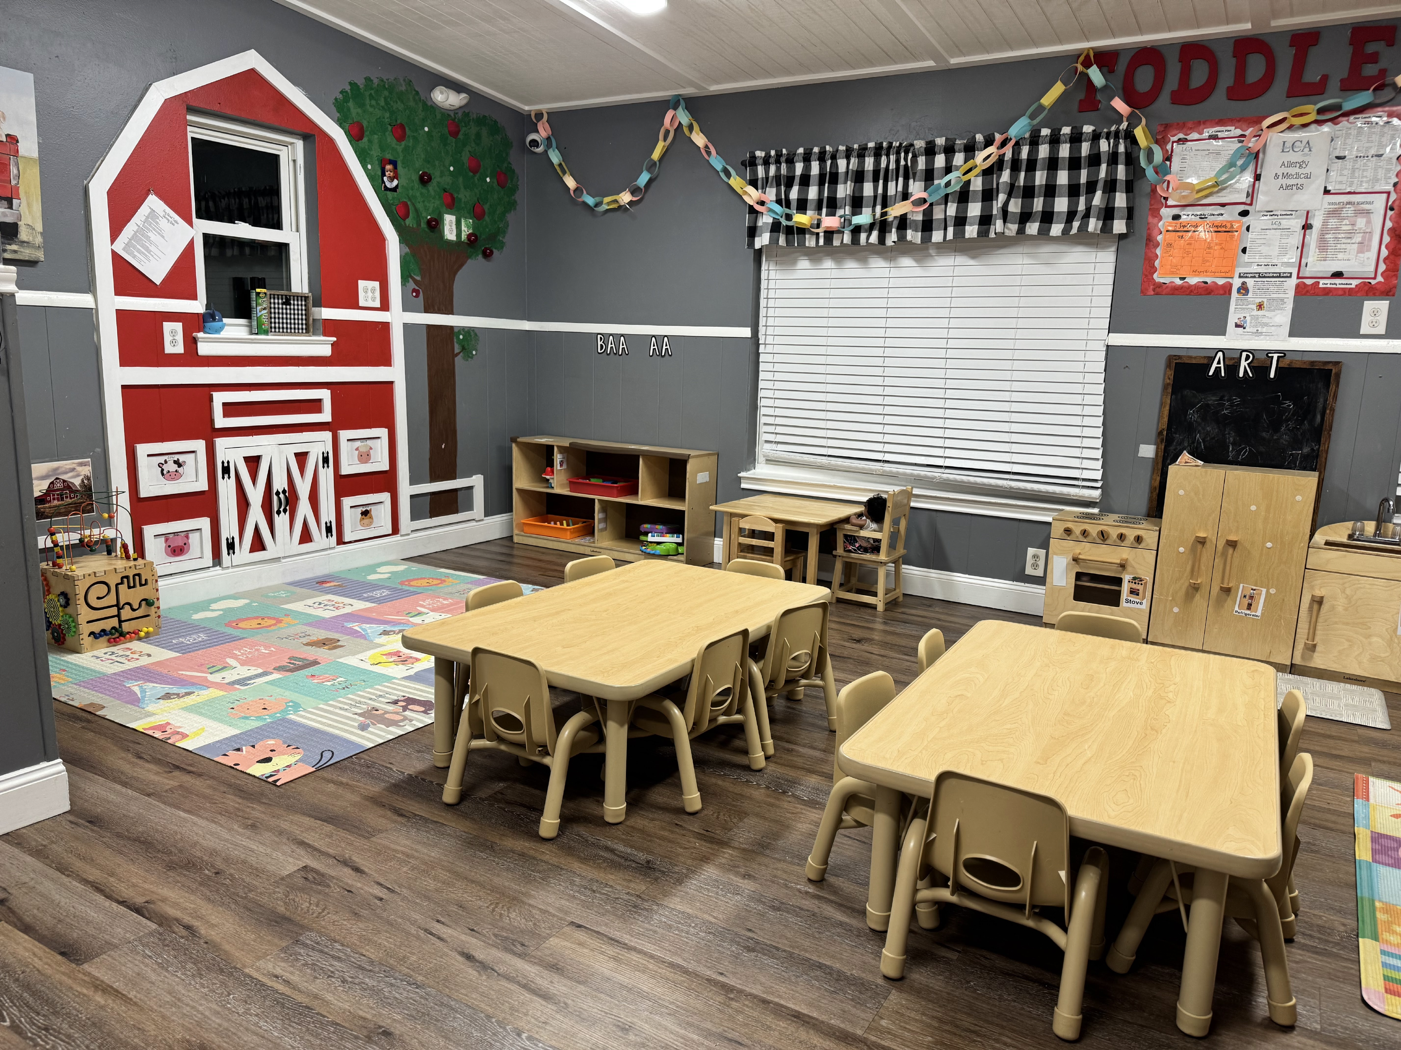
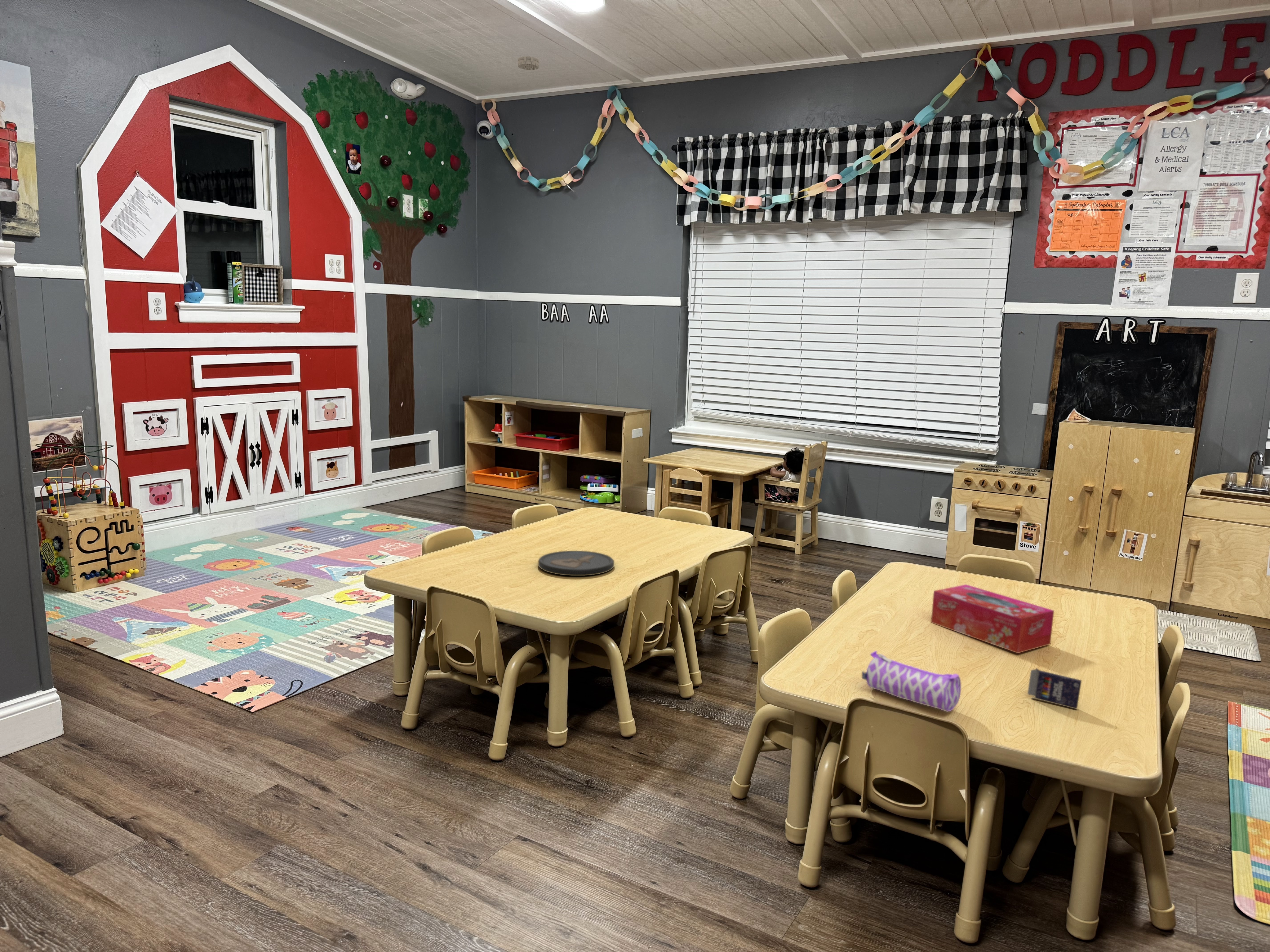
+ crayon box (1054, 688)
+ smoke detector (528, 63)
+ pencil case (912, 680)
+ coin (576, 562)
+ tissue box (990, 617)
